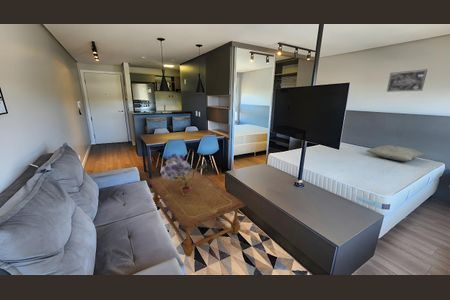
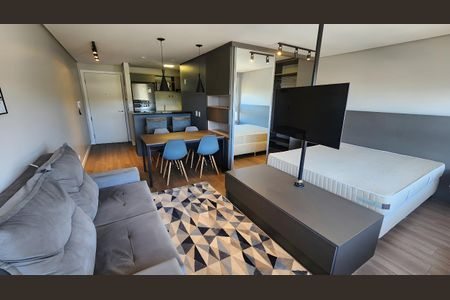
- coffee table (190, 203)
- bouquet (174, 167)
- potted plant (188, 178)
- pillow (394, 152)
- wall art (405, 81)
